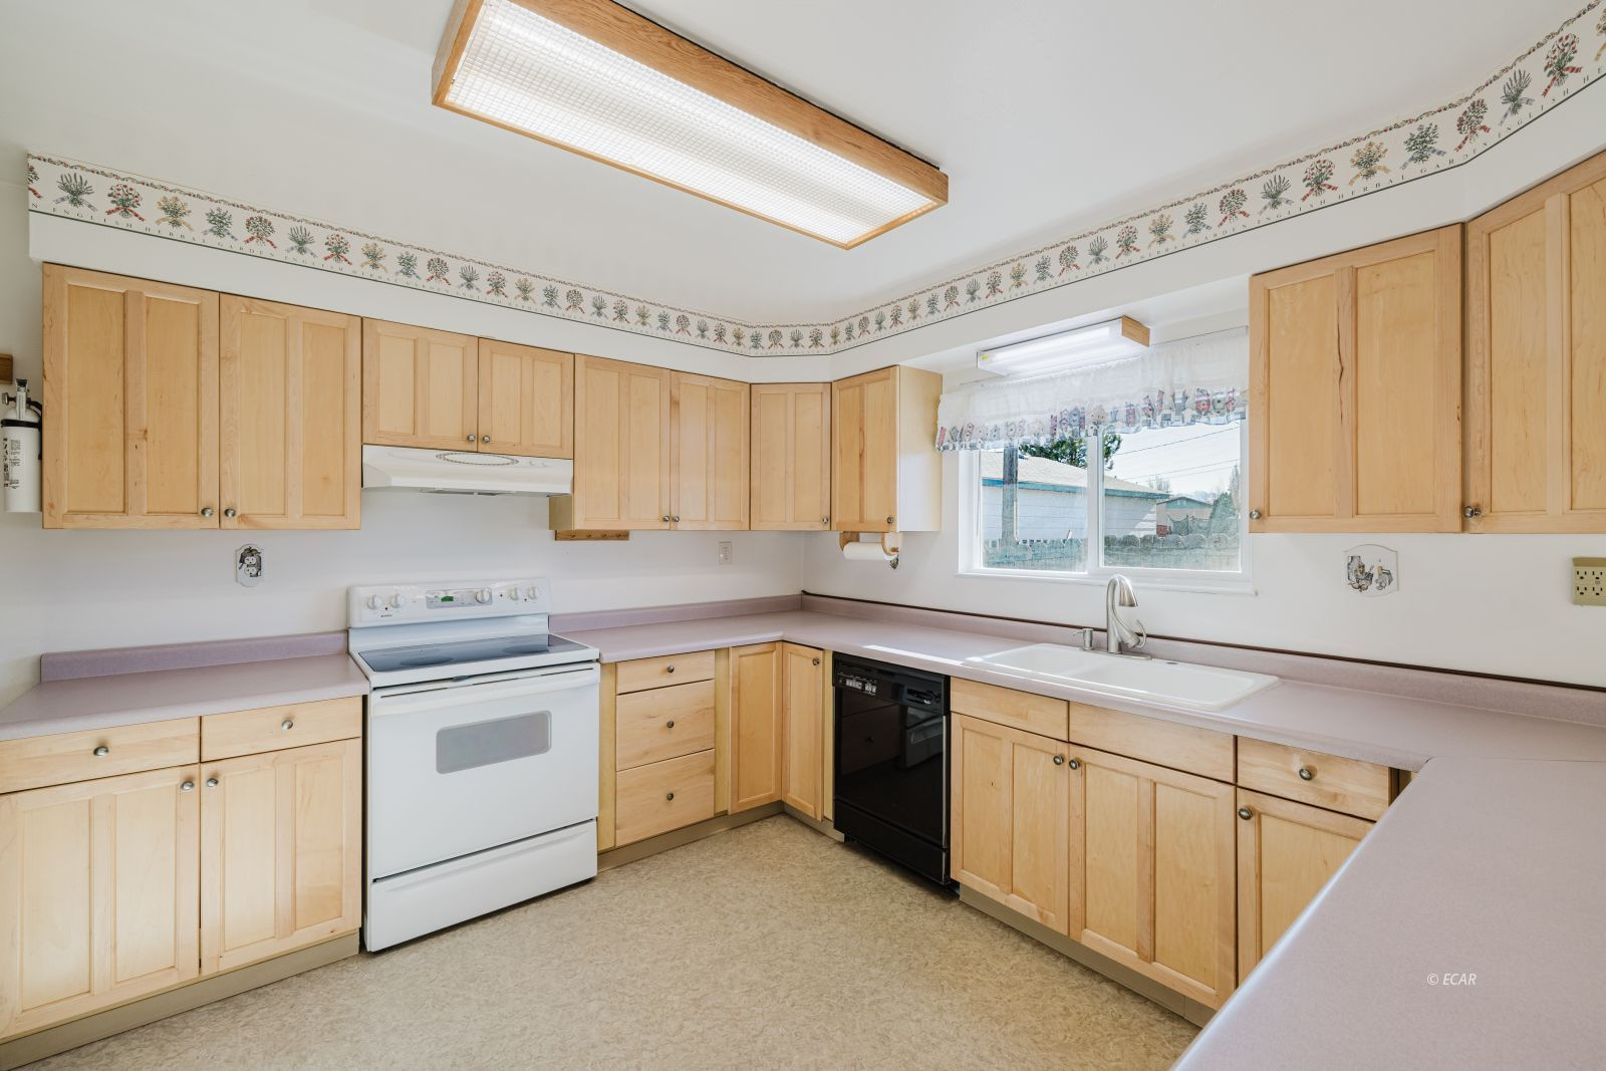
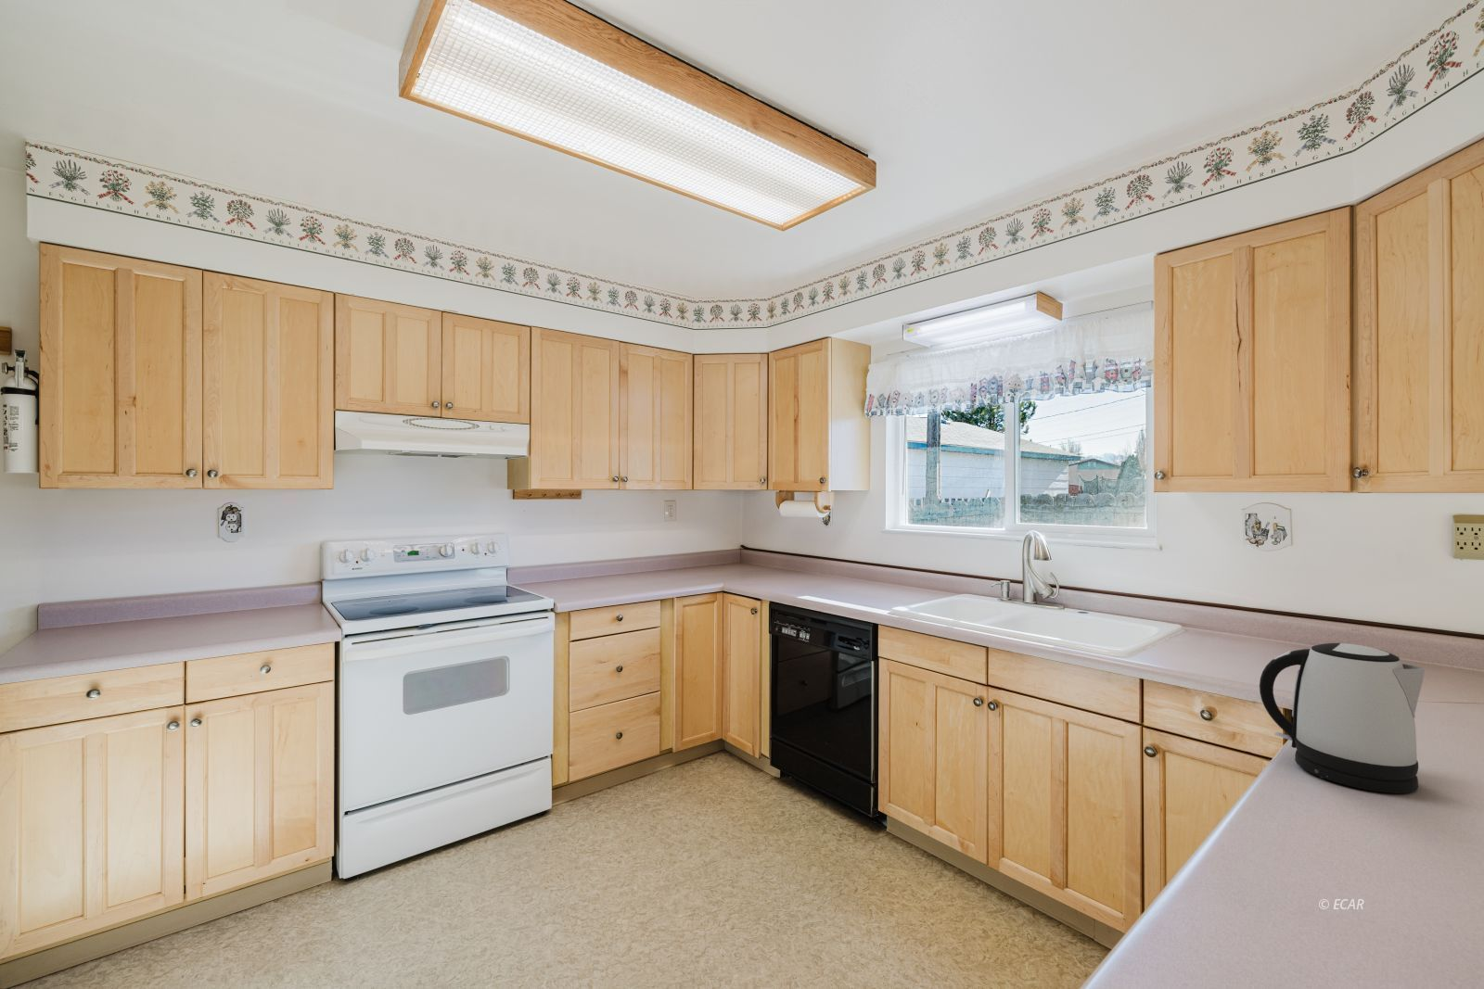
+ kettle (1336, 706)
